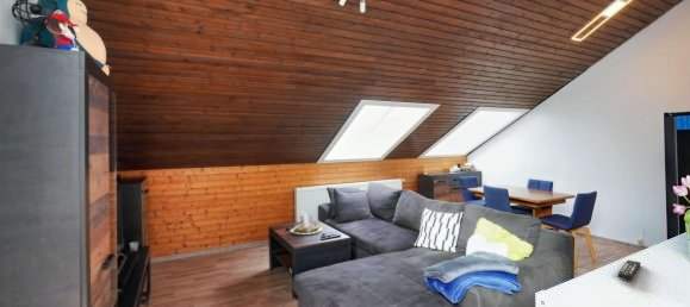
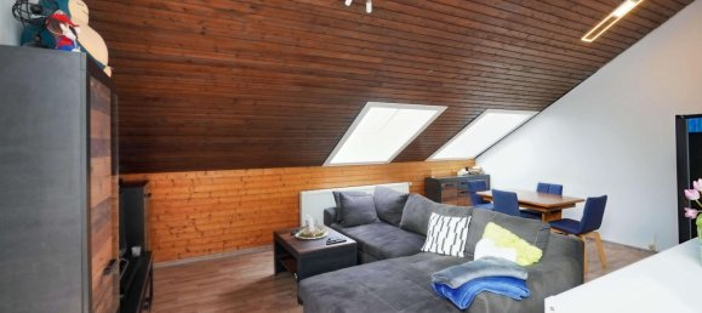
- remote control (629, 269)
